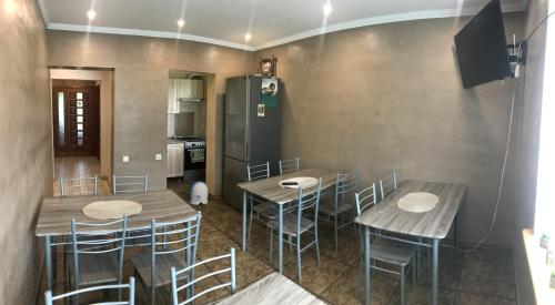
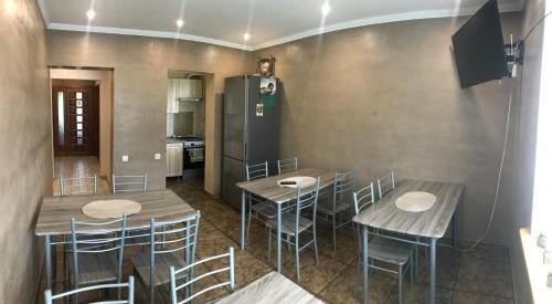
- sun visor (198, 192)
